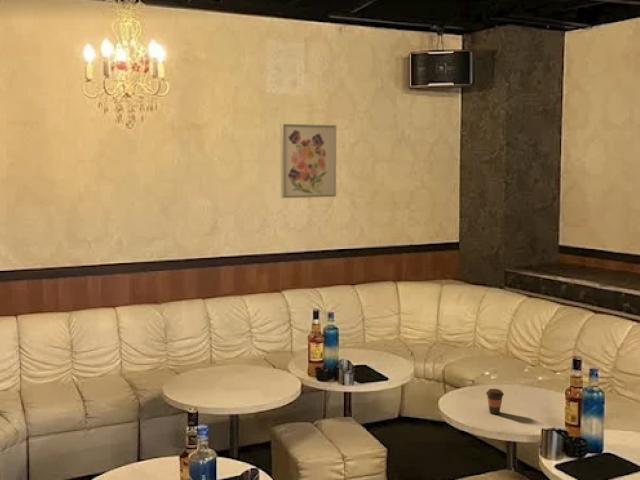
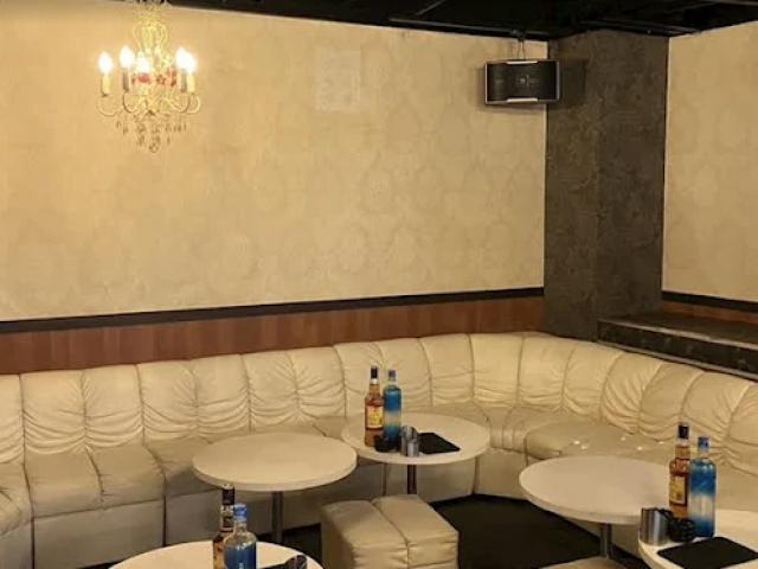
- wall art (308, 161)
- coffee cup (494, 401)
